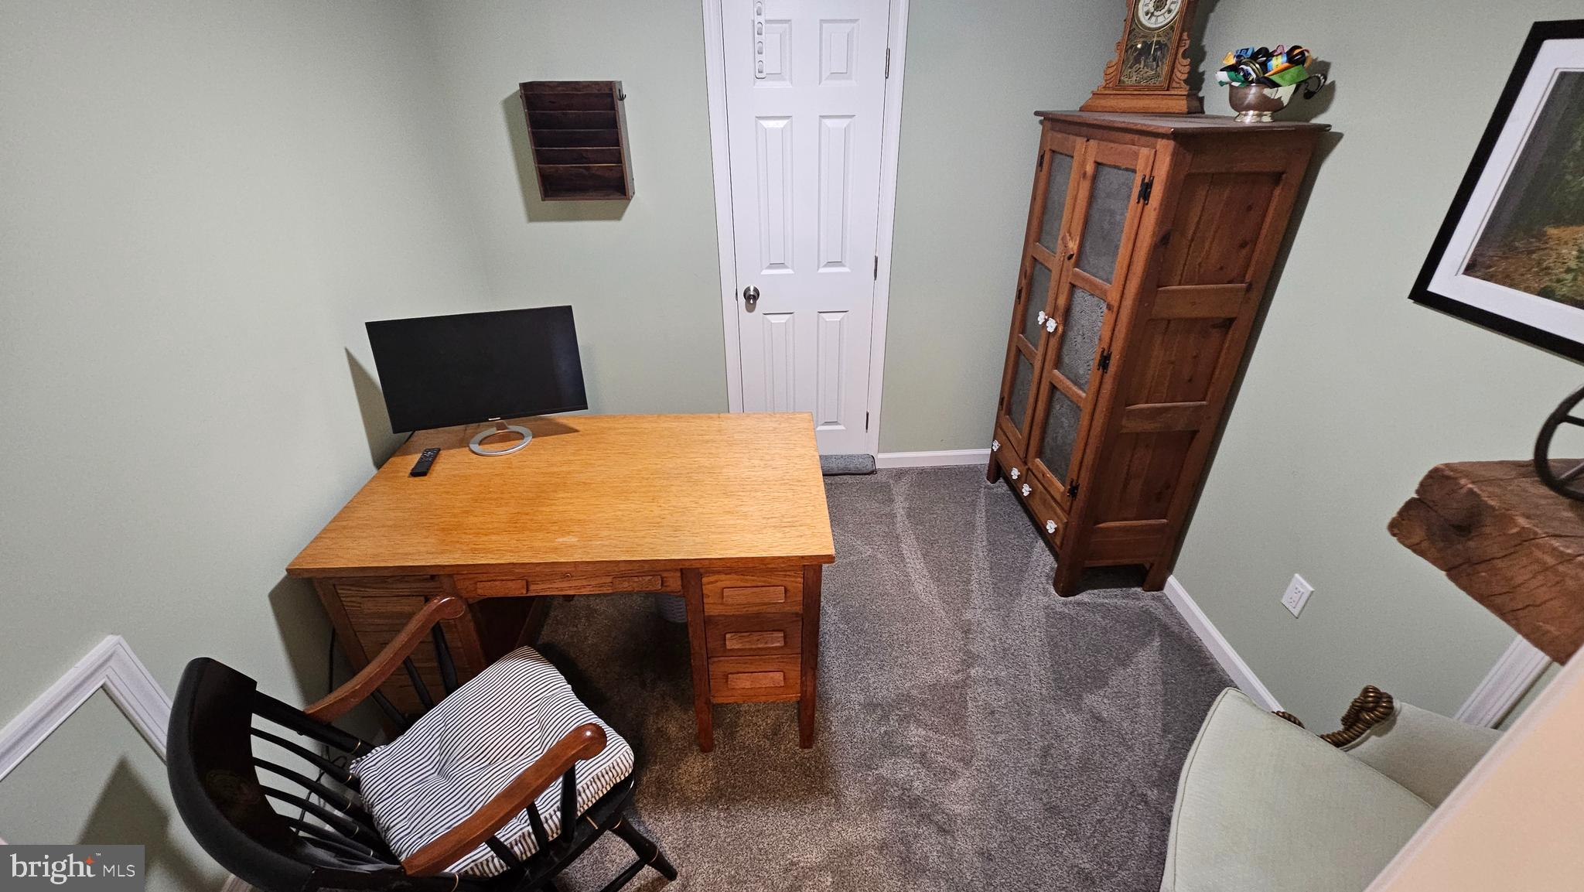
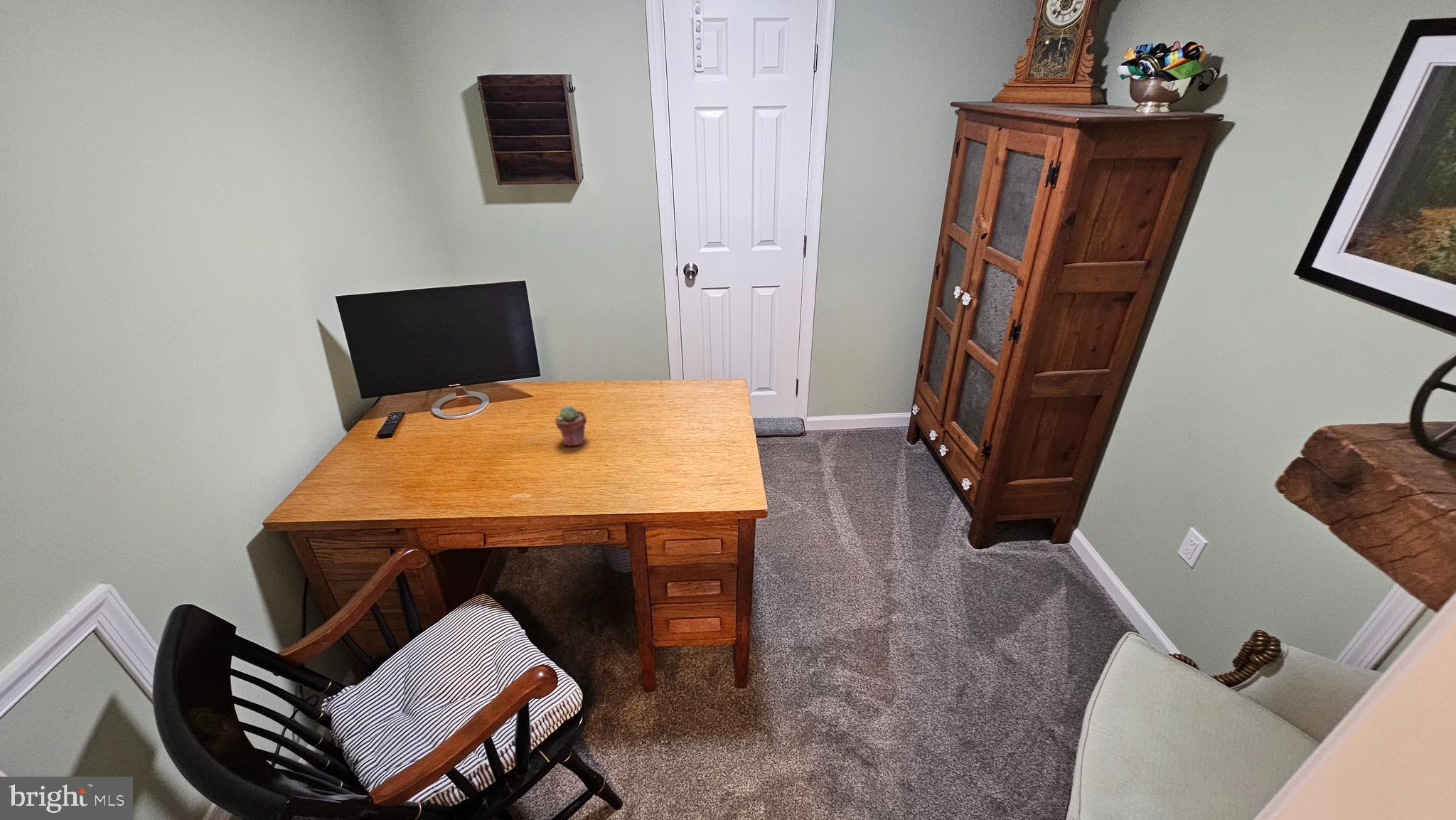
+ potted succulent (571, 424)
